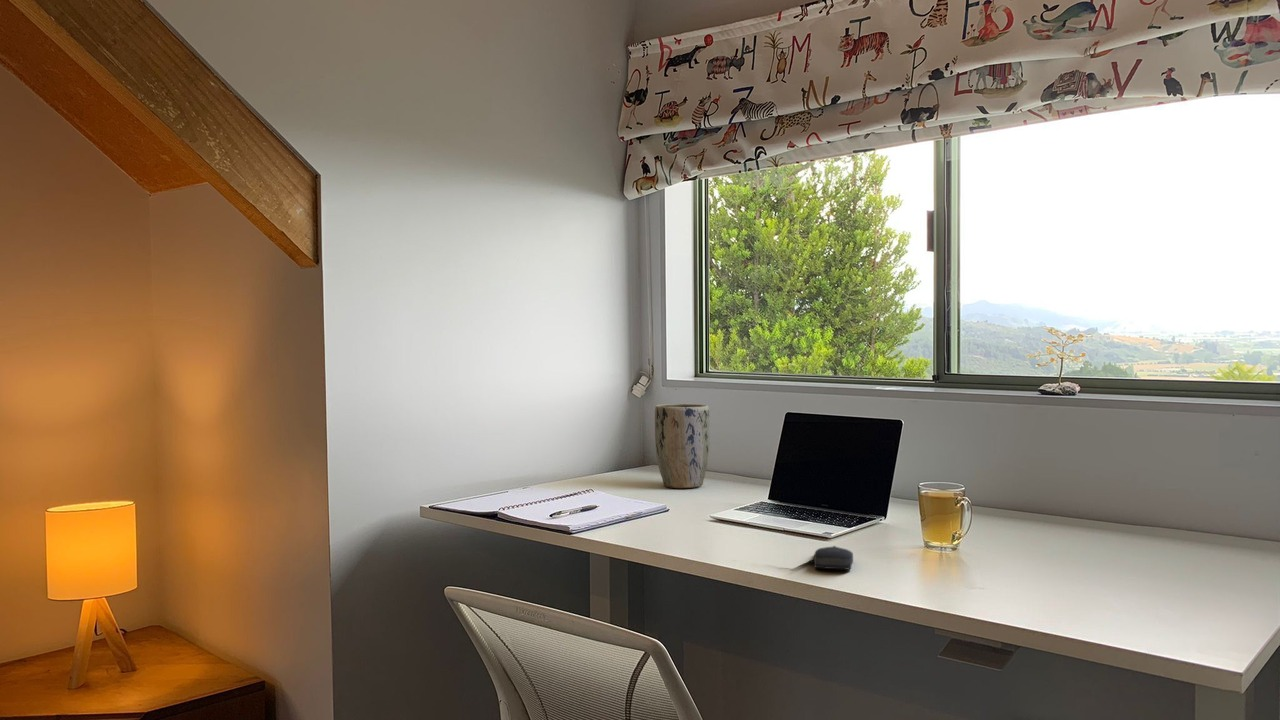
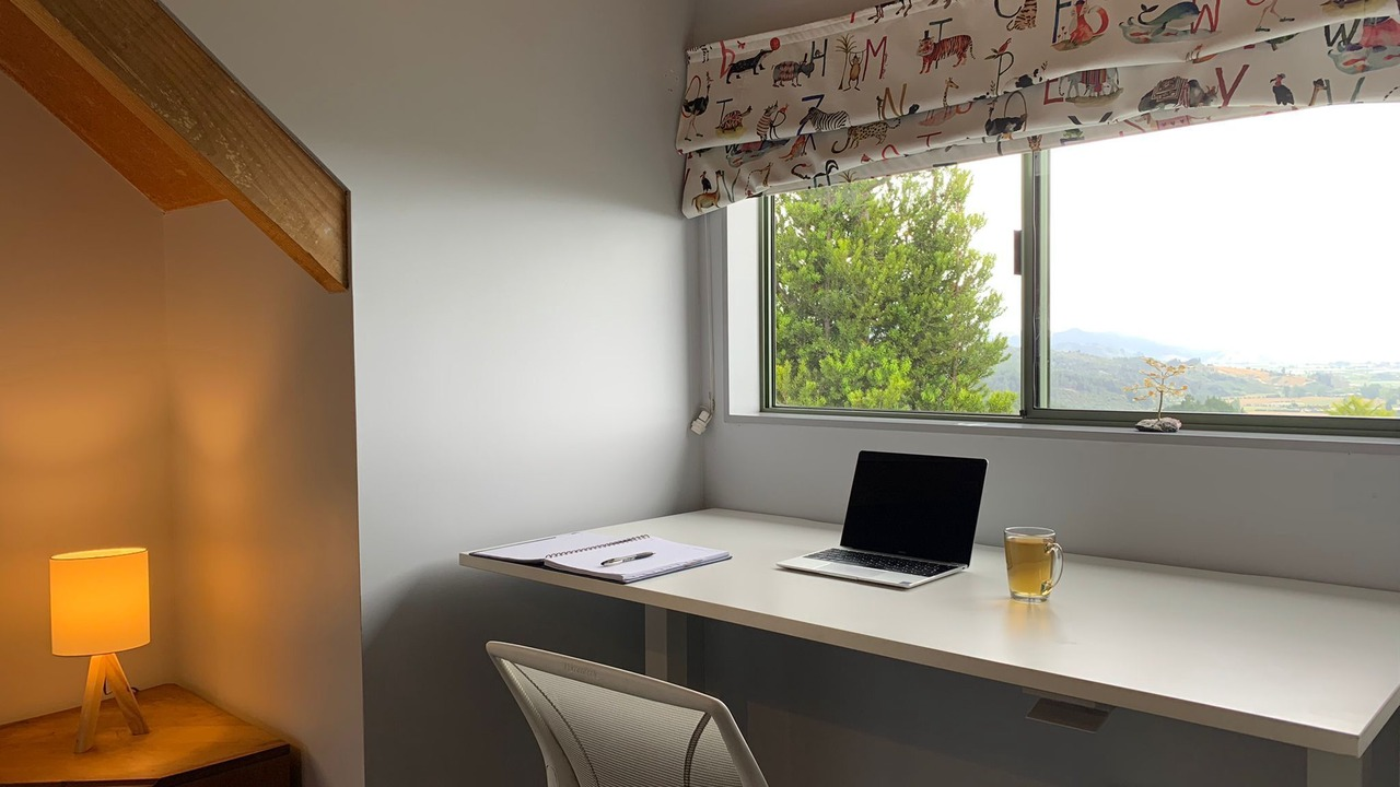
- computer mouse (833, 555)
- plant pot (682, 445)
